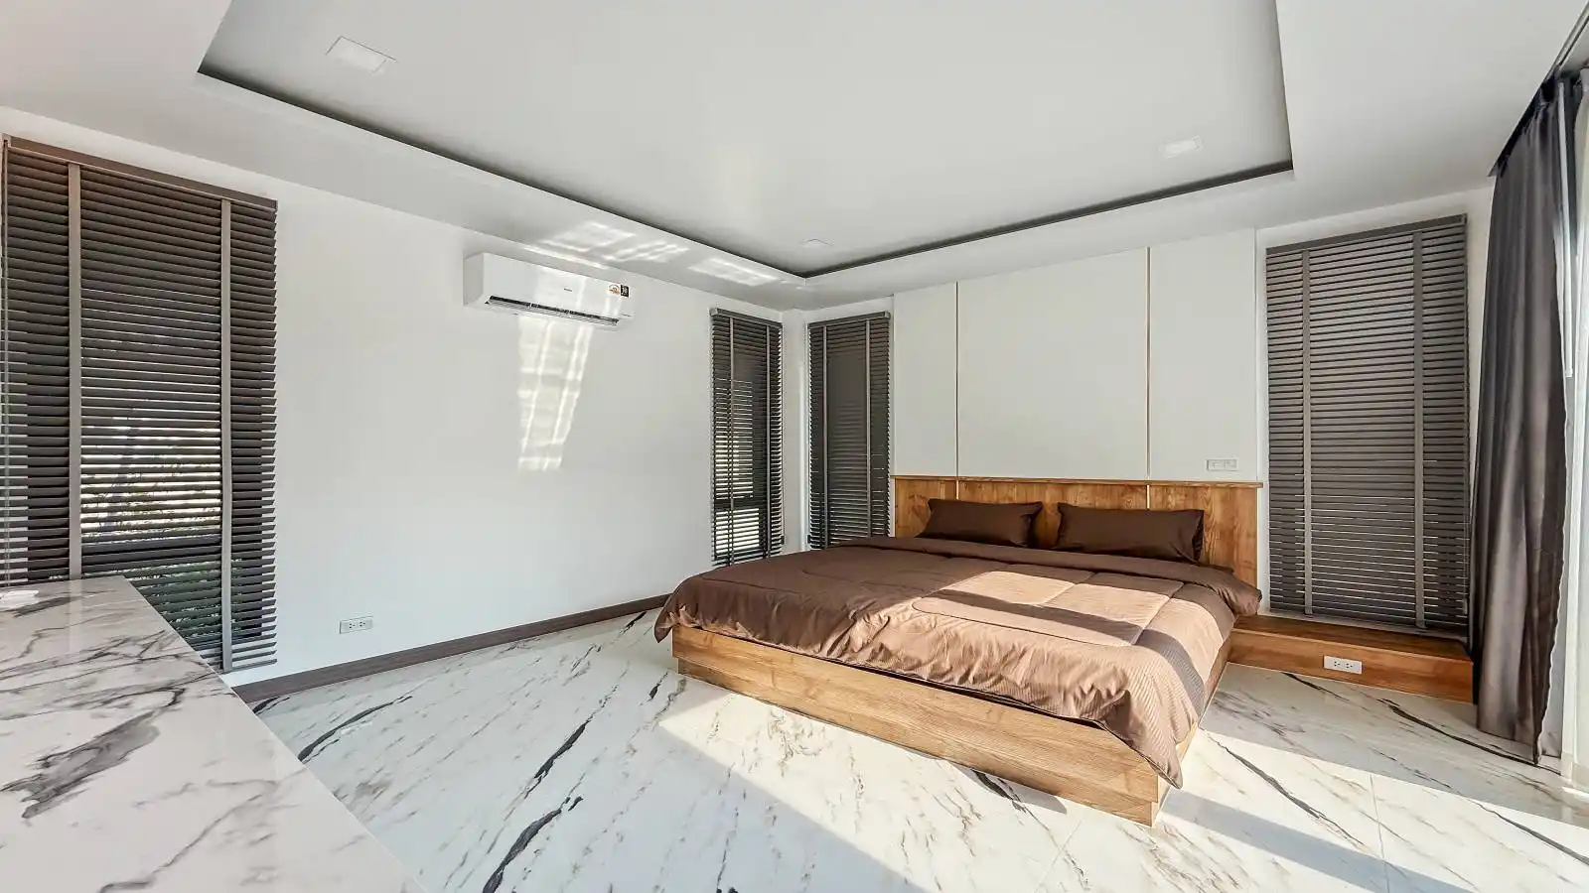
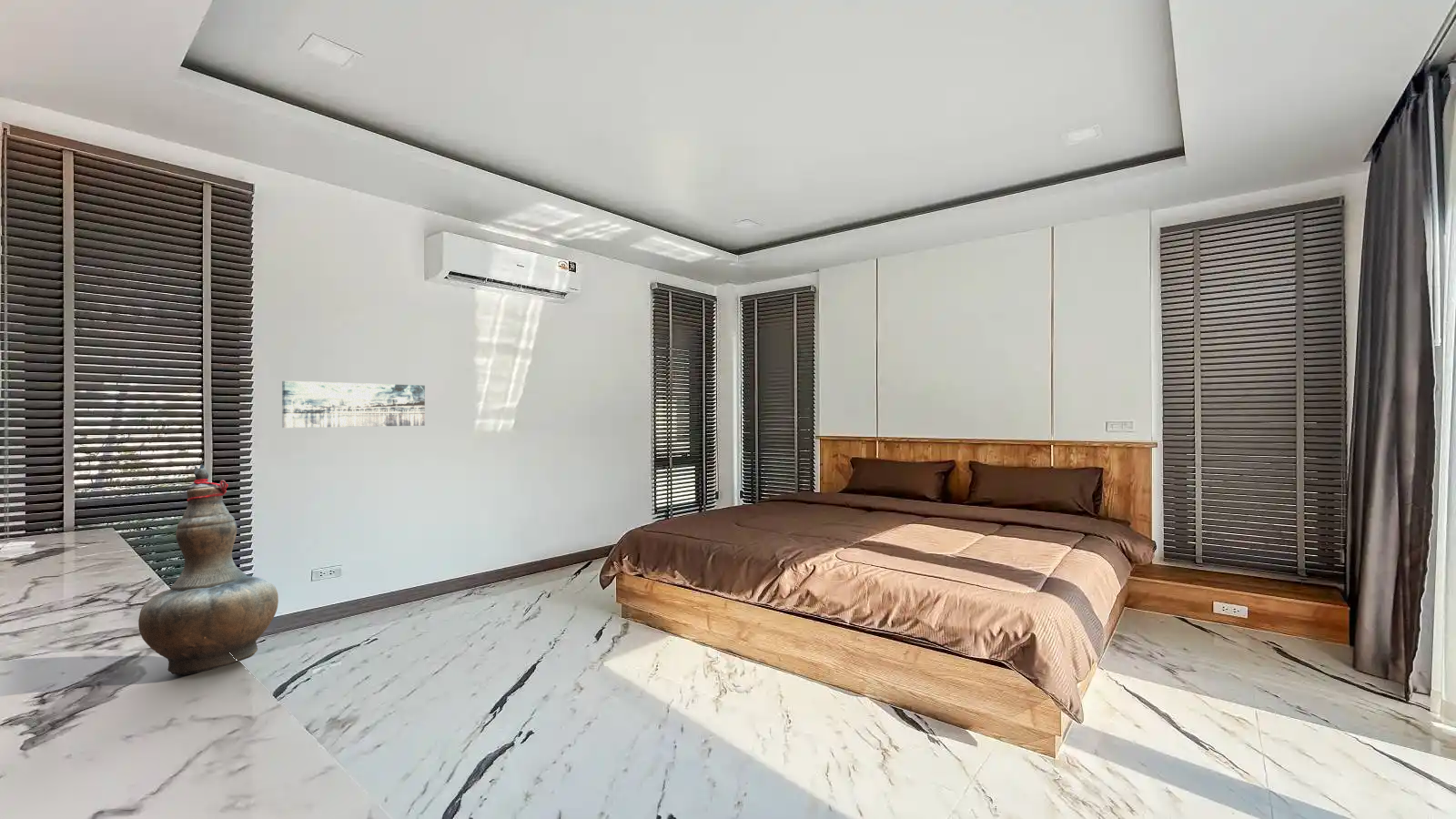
+ decorative vase (211, 564)
+ wall art (359, 405)
